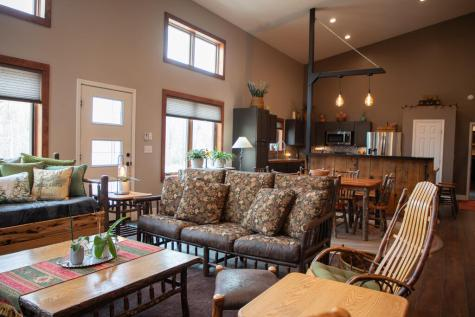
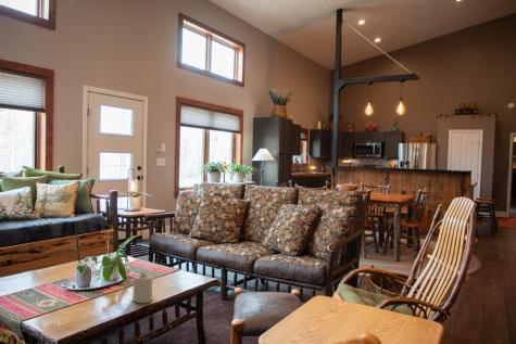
+ candle (142, 285)
